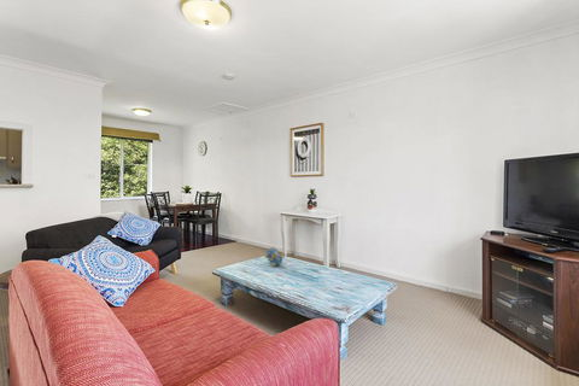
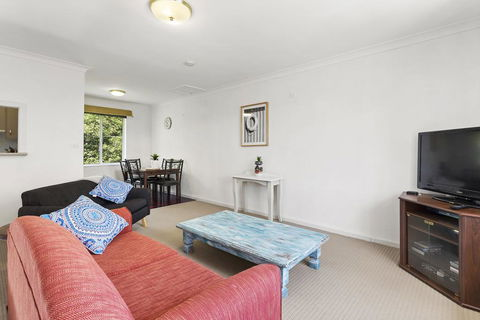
- decorative bowl (274, 256)
